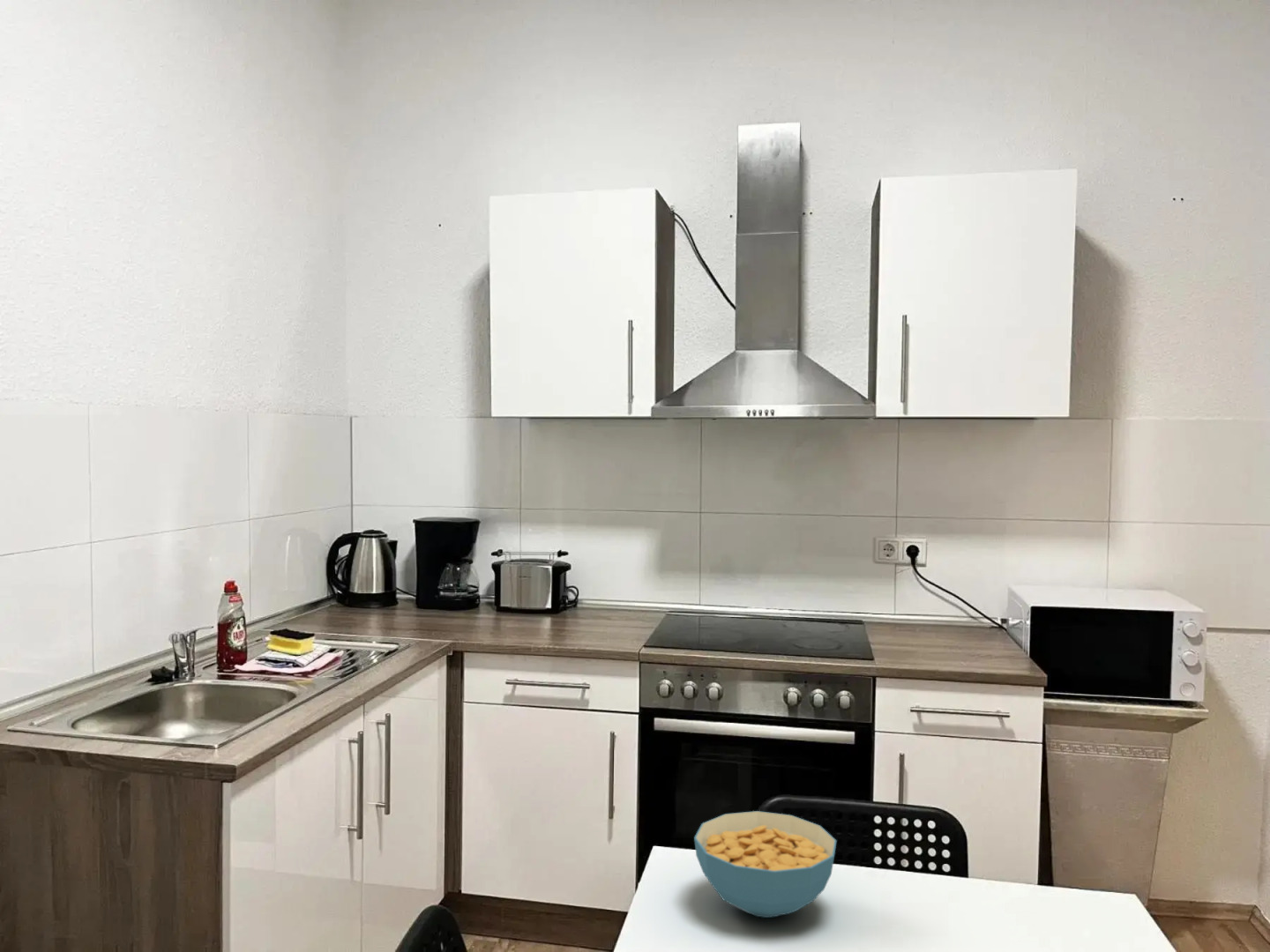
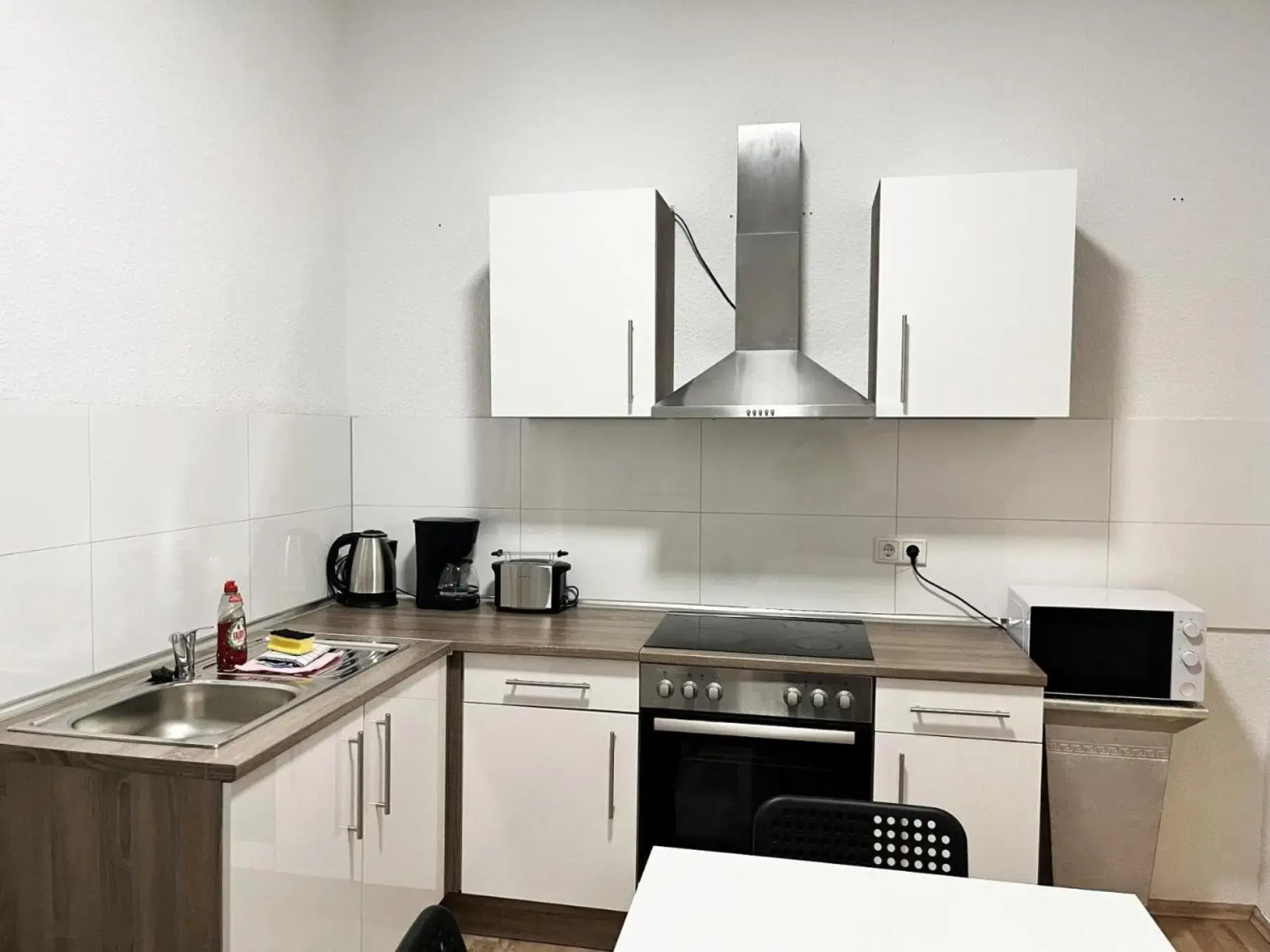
- cereal bowl (765, 873)
